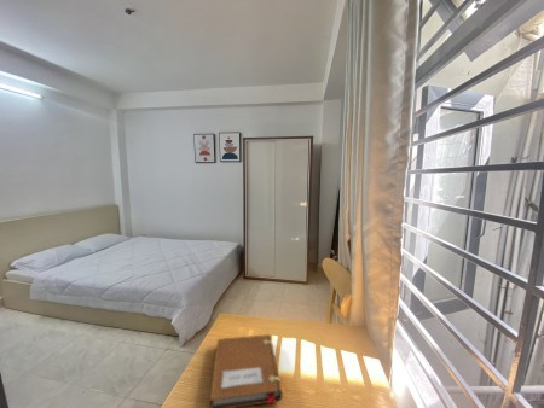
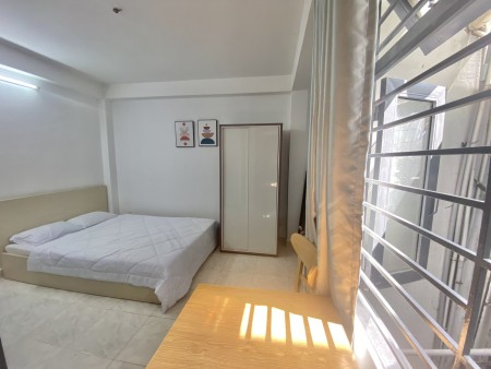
- notebook (245, 367)
